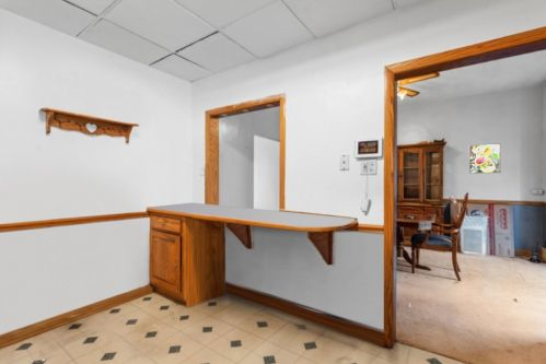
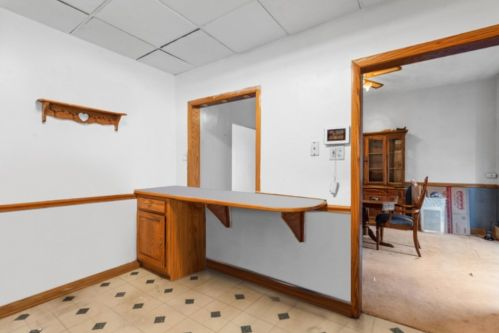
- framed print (484, 158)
